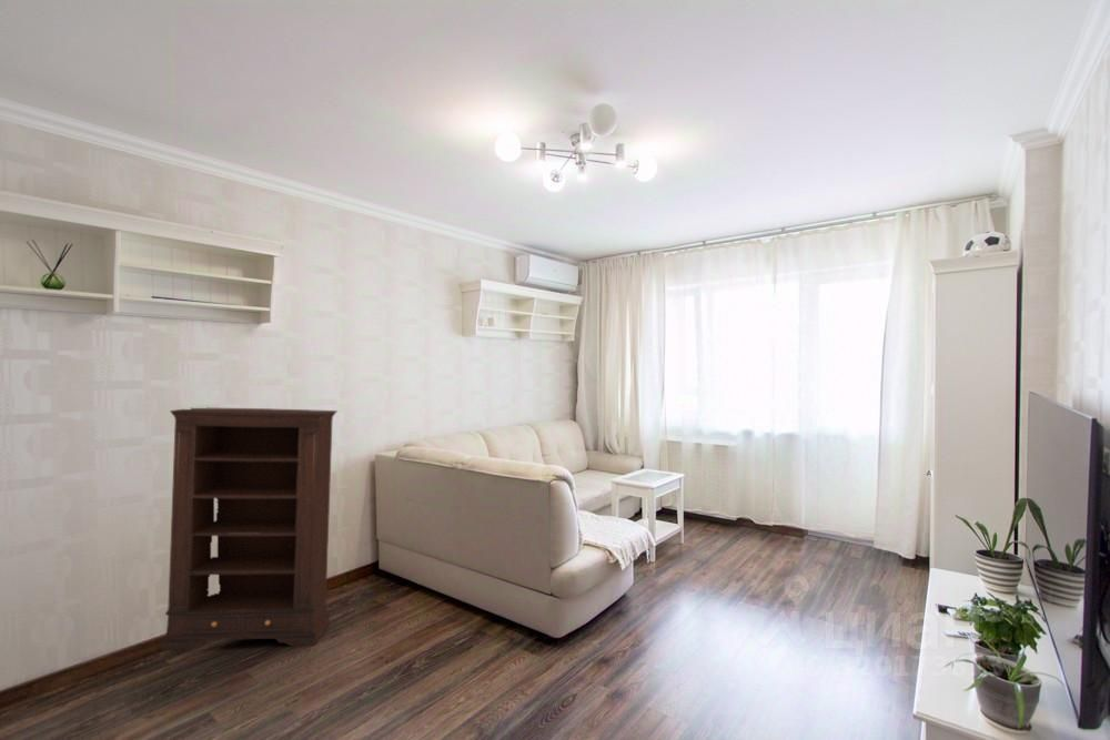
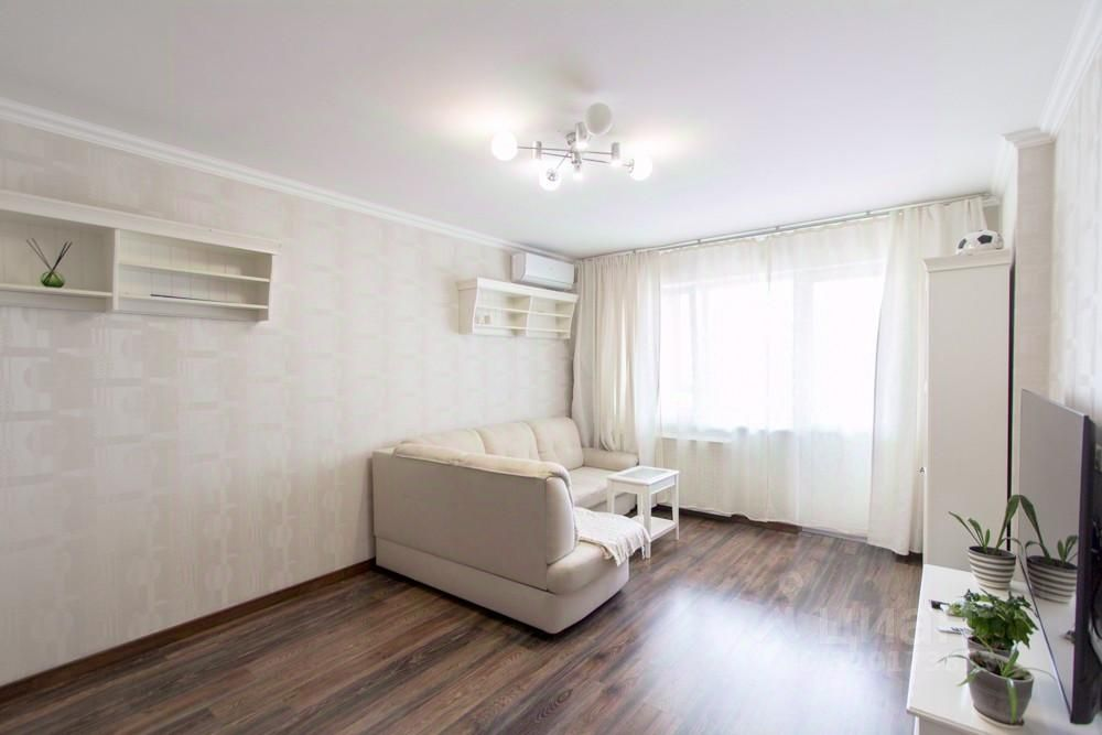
- bookshelf (254, 524)
